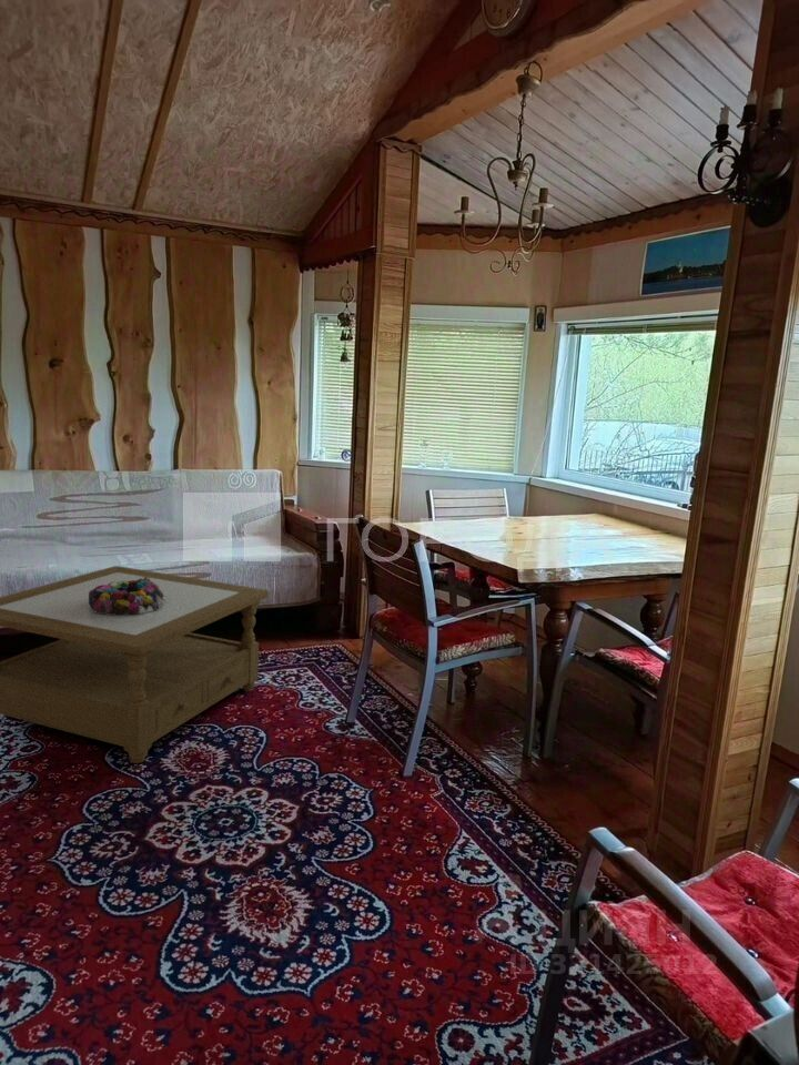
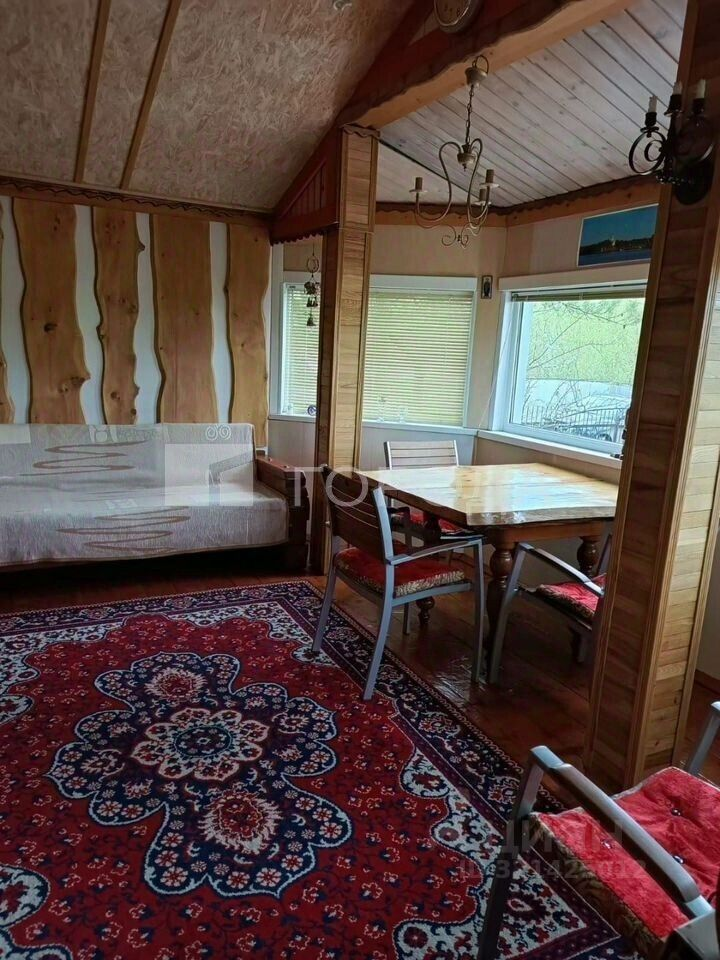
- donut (127, 592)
- coffee table (125, 652)
